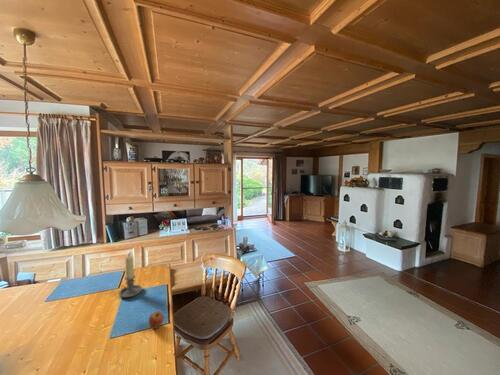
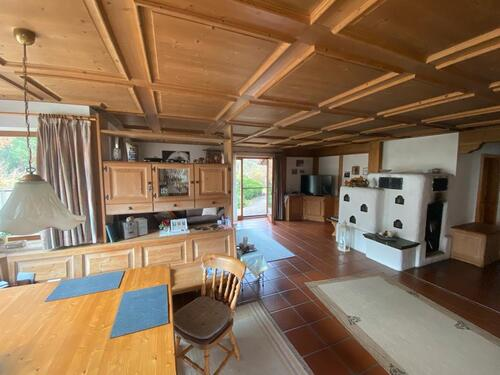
- candle holder (128, 274)
- apple (156, 319)
